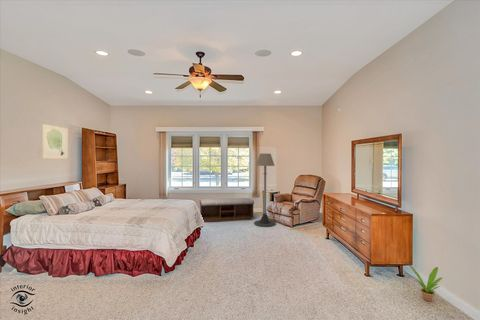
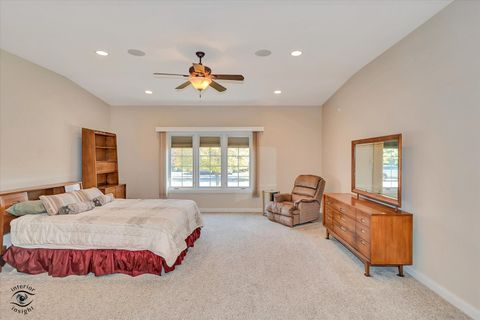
- bench (226, 209)
- potted plant (428, 285)
- floor lamp (265, 188)
- wall art (55, 142)
